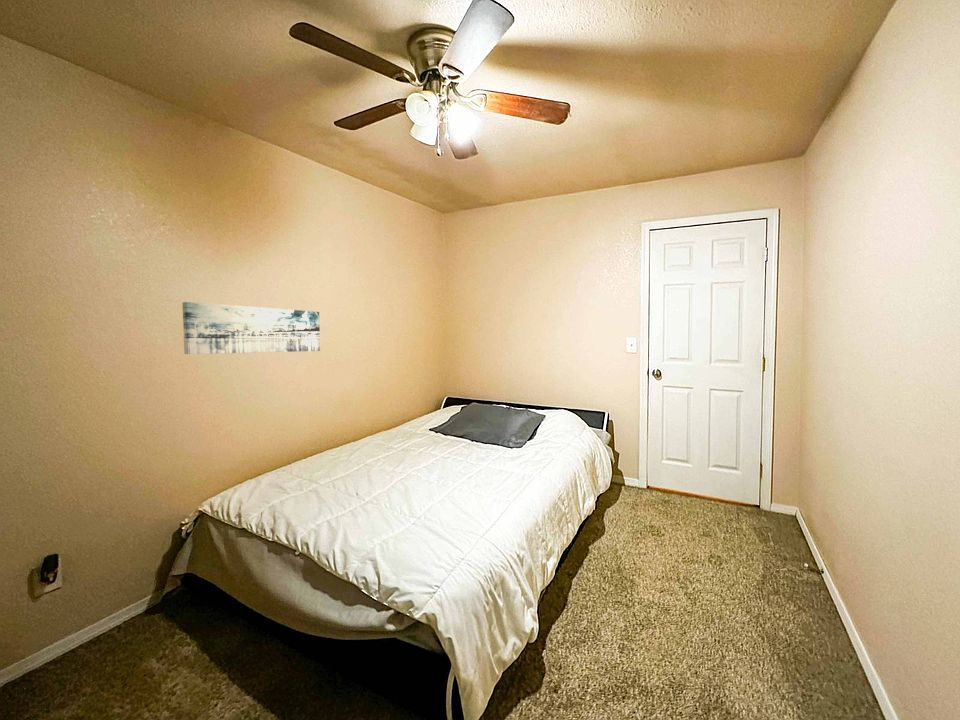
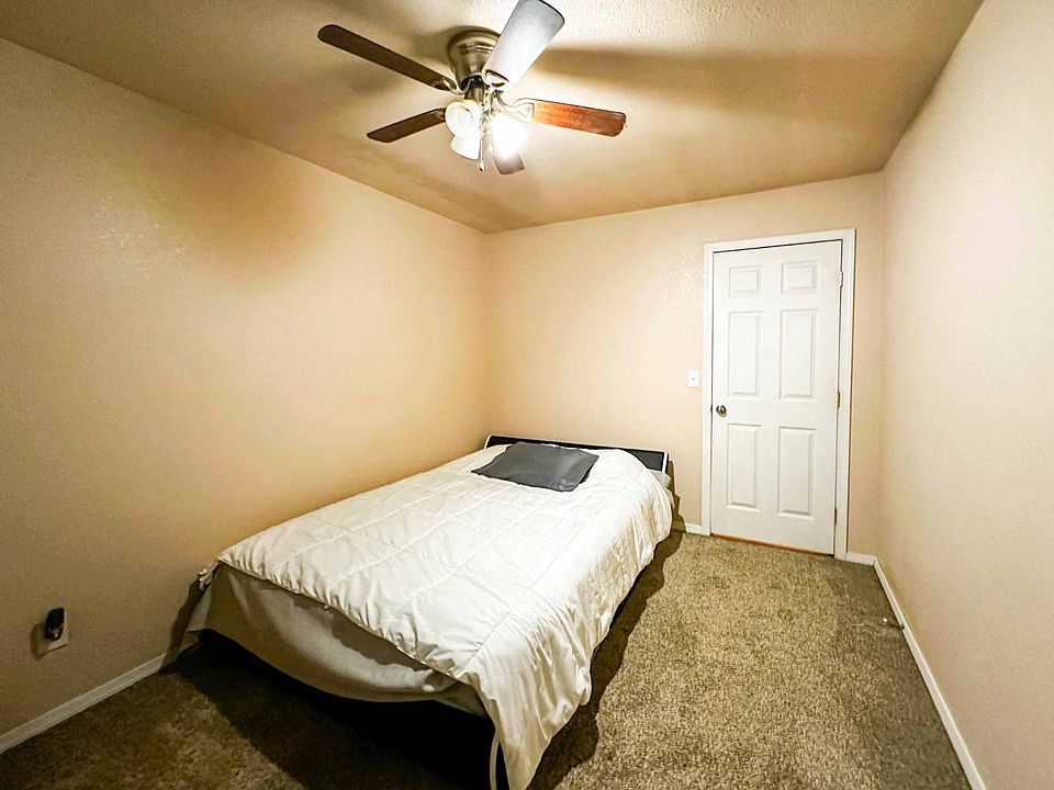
- wall art (261, 330)
